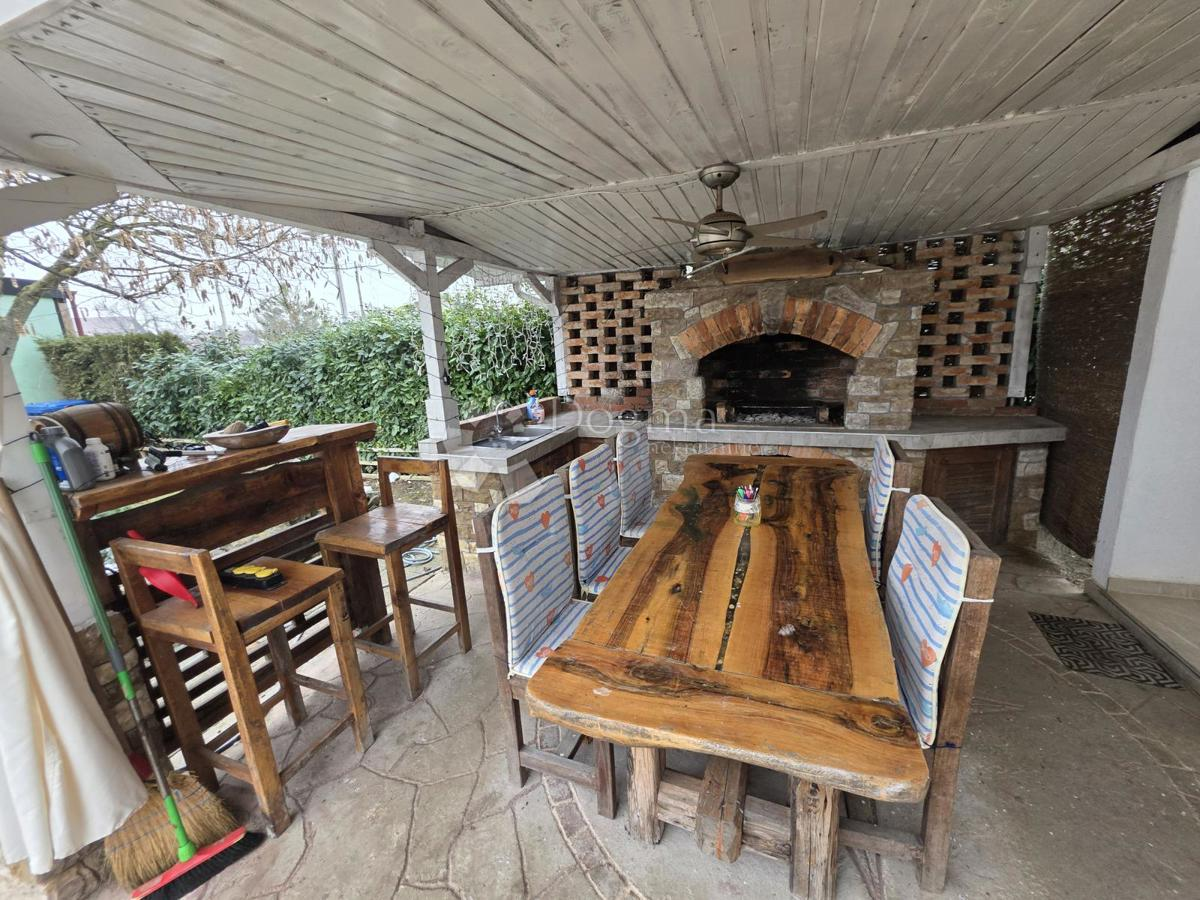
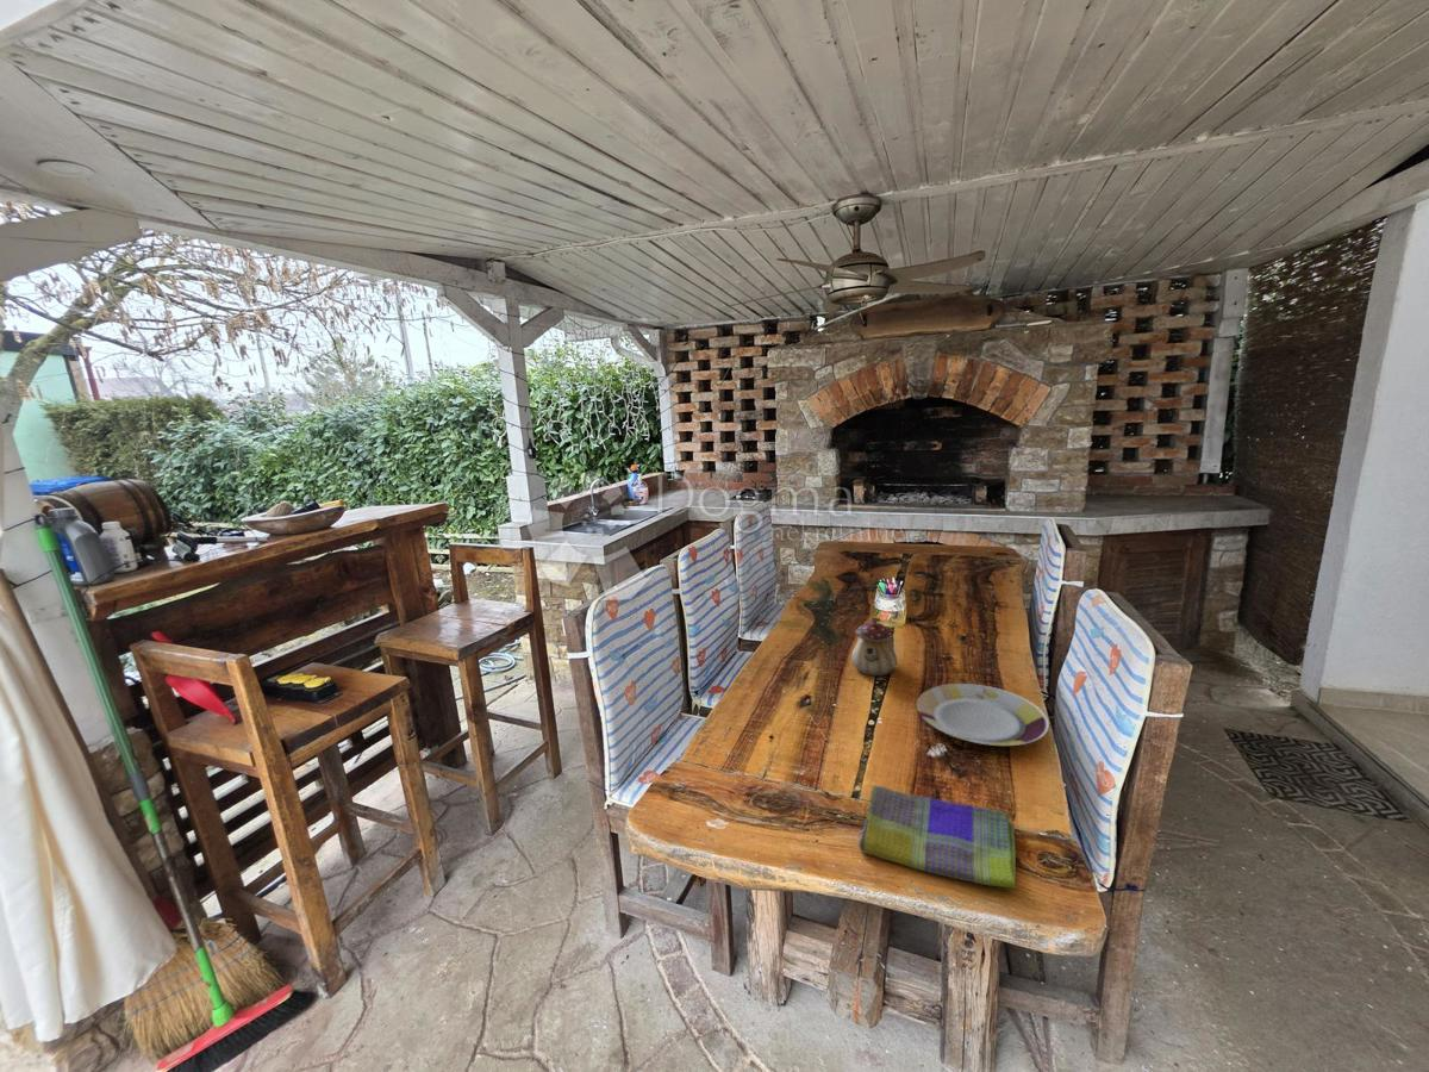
+ teapot (874, 641)
+ dish towel (935, 831)
+ plate (979, 715)
